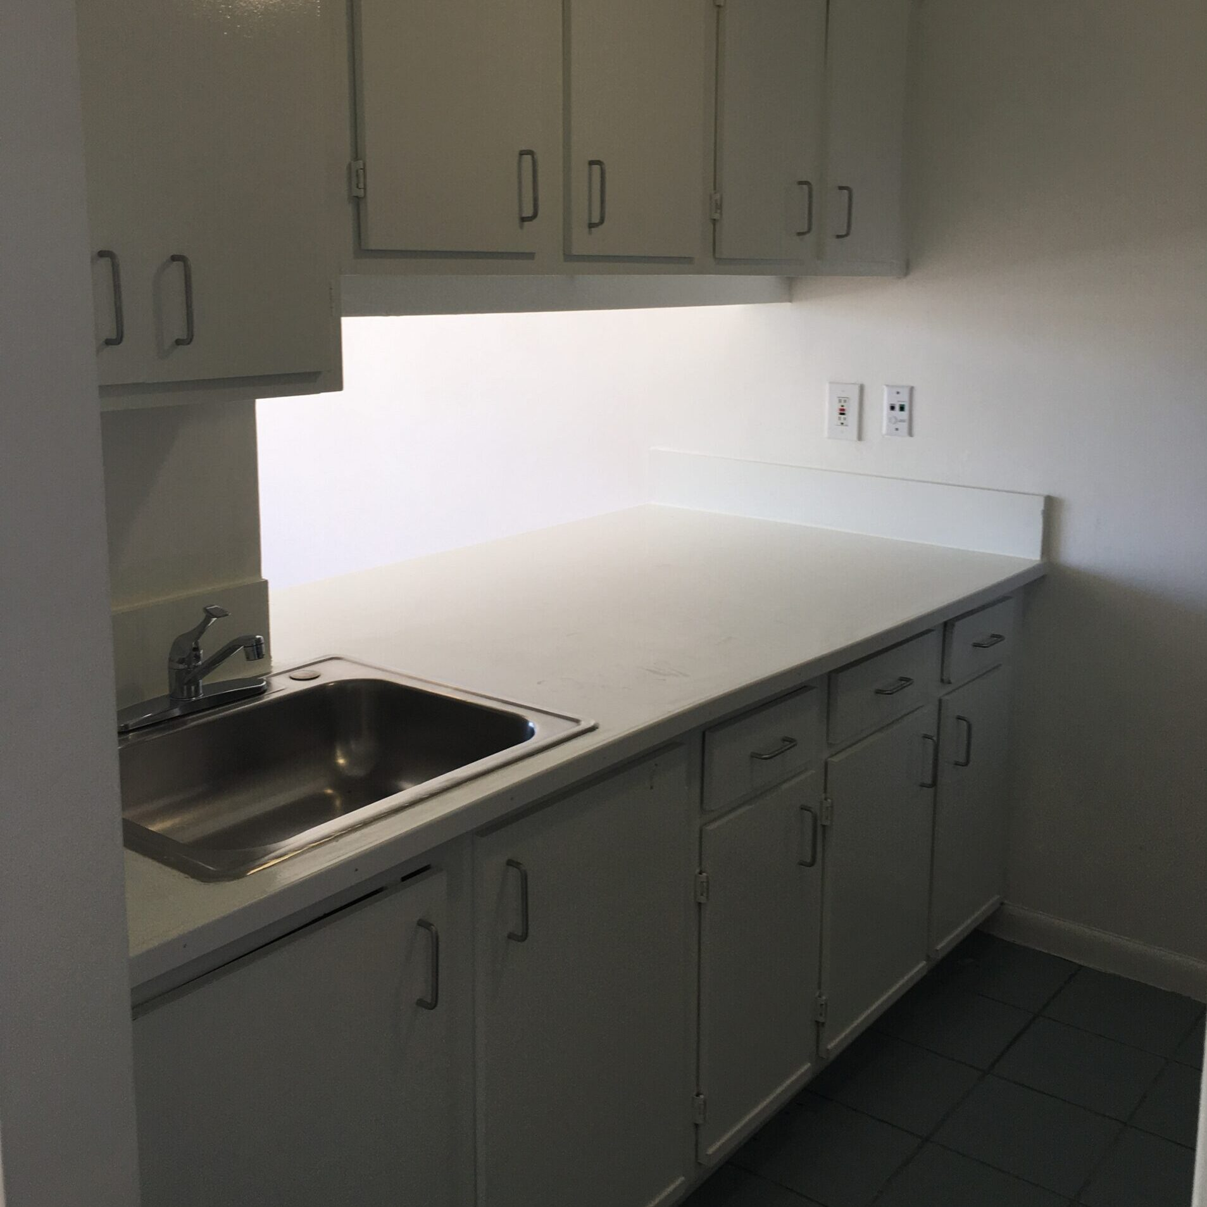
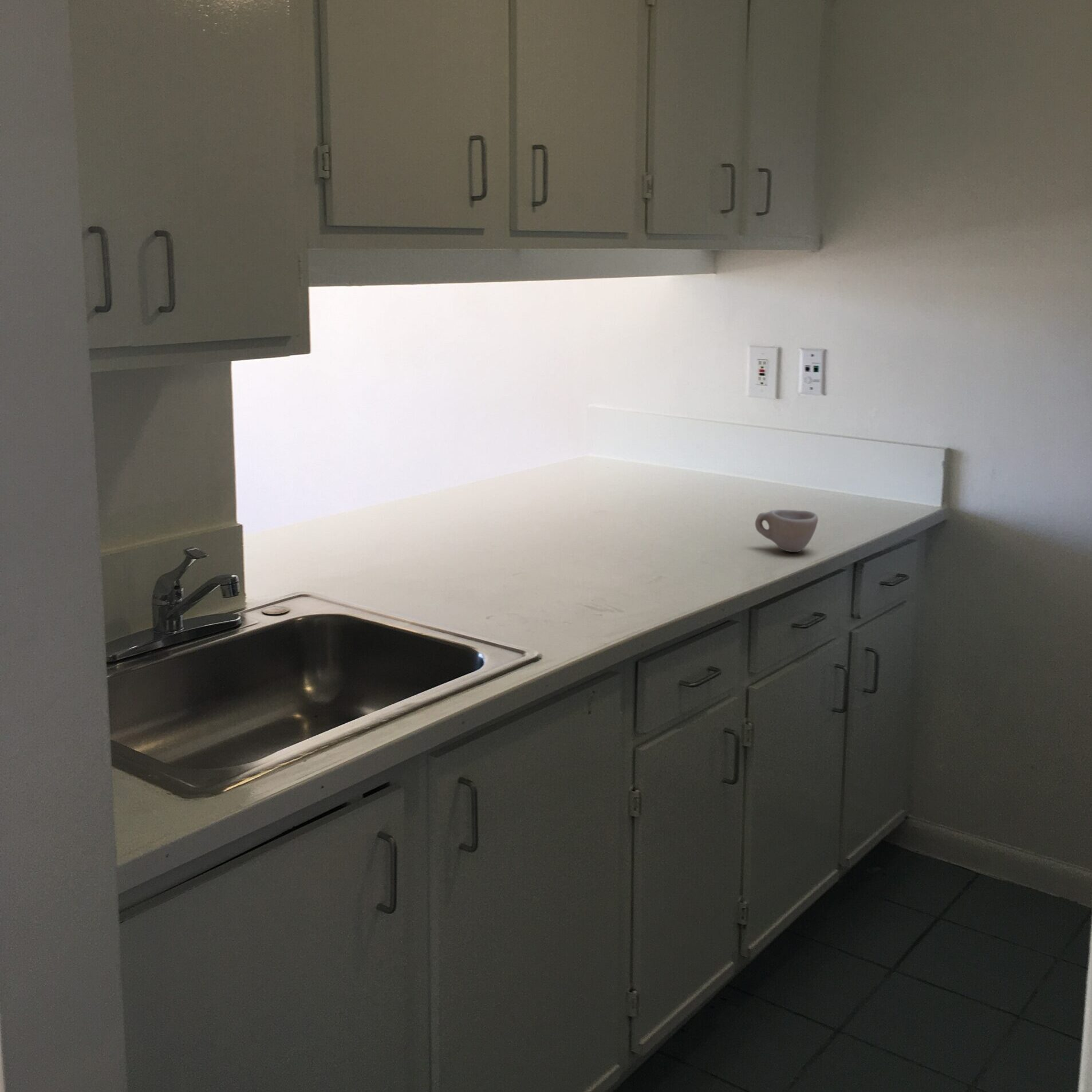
+ cup (786, 531)
